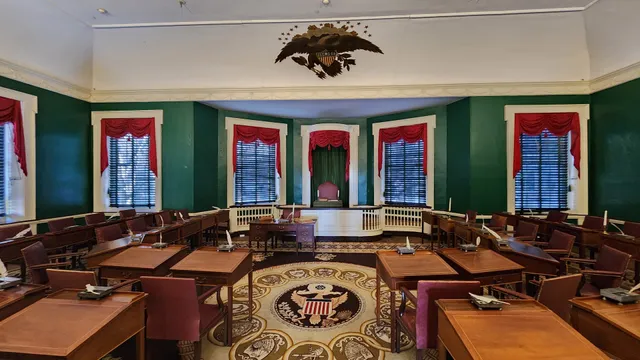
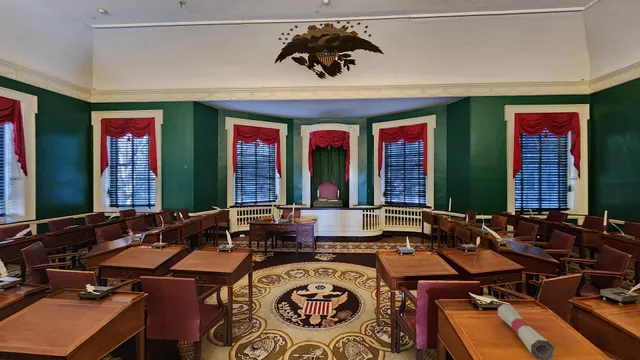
+ scroll (522, 329)
